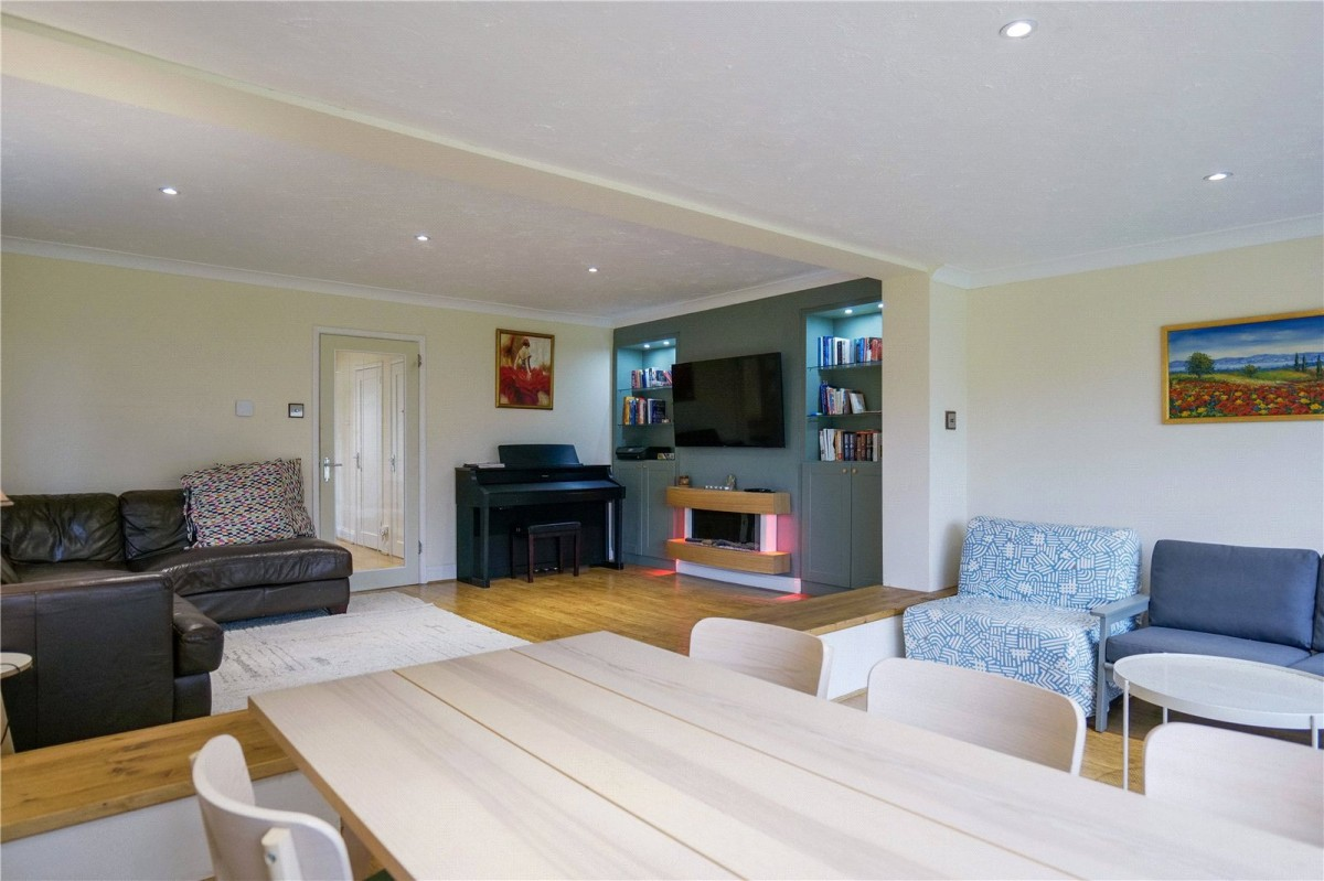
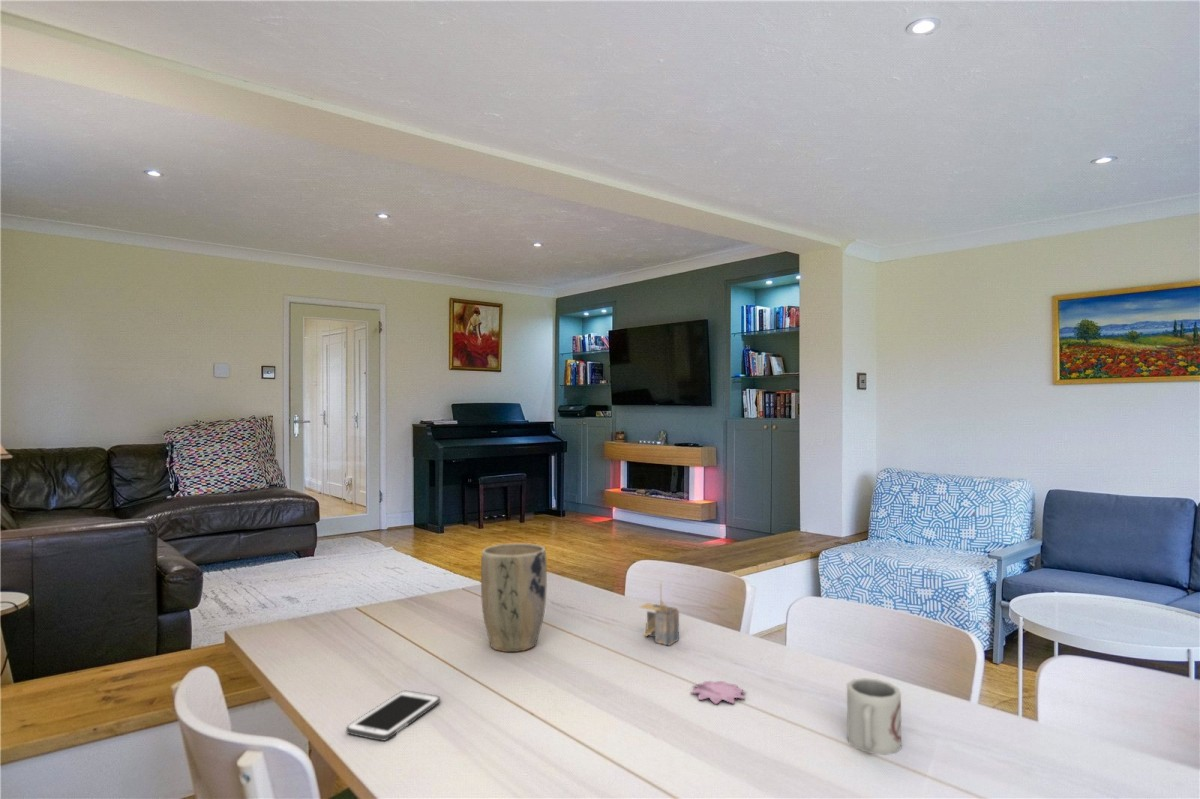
+ cell phone (395, 714)
+ cup (872, 719)
+ plant pot (514, 596)
+ architectural model (658, 611)
+ flower (718, 692)
